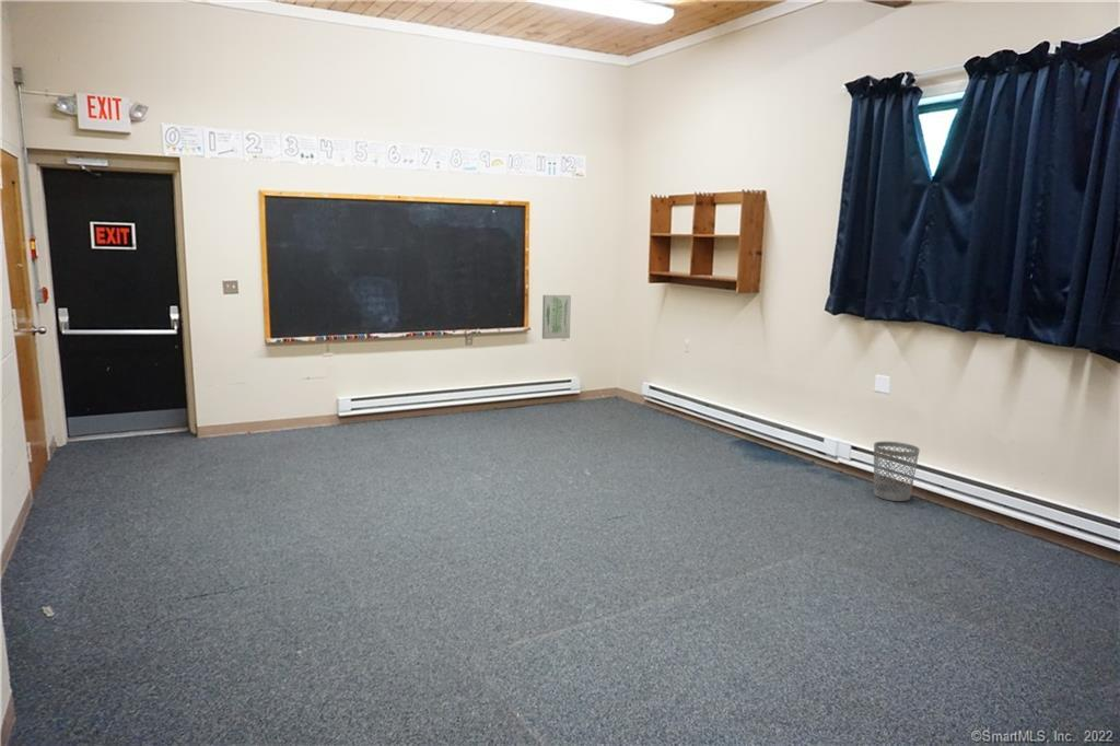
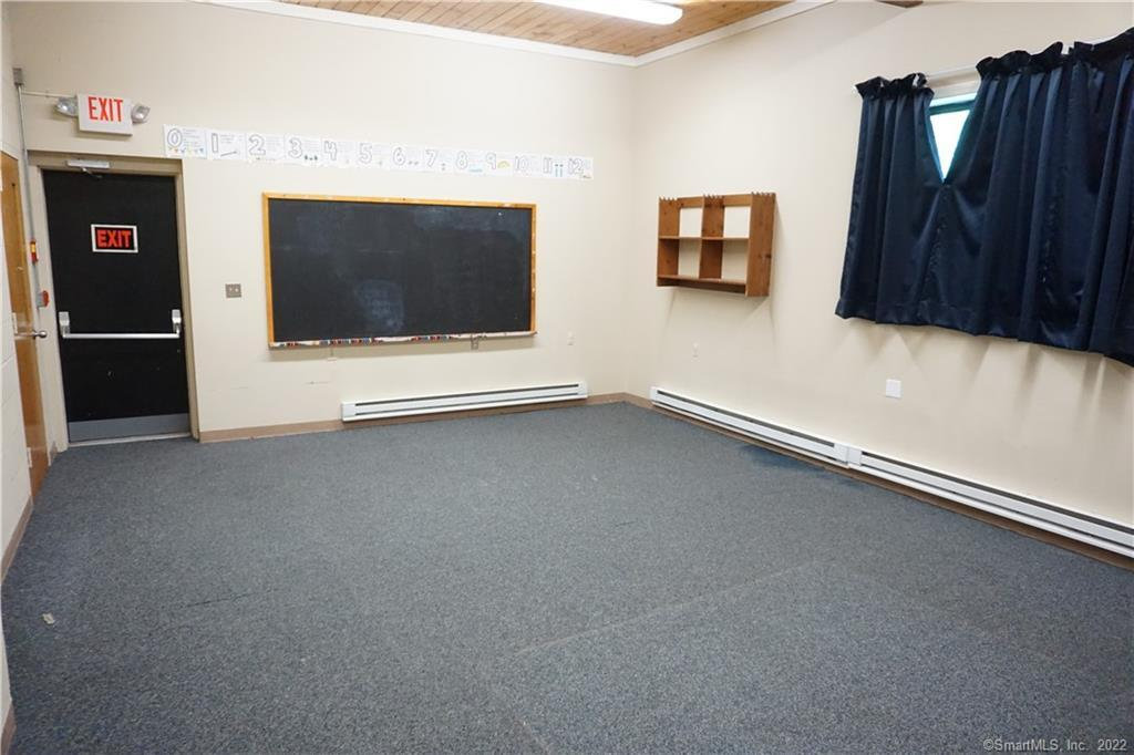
- wall art (556, 316)
- wastebasket (894, 470)
